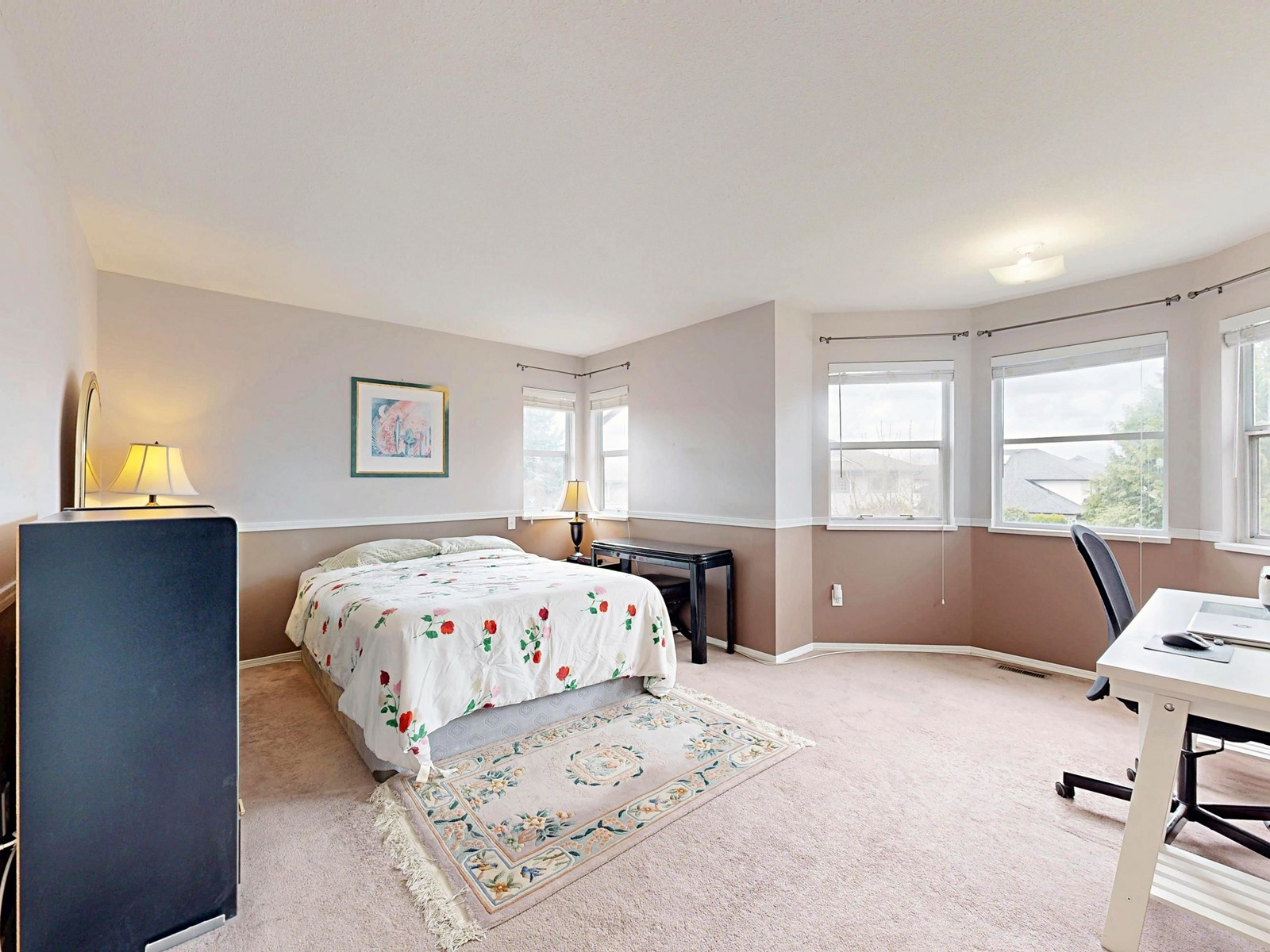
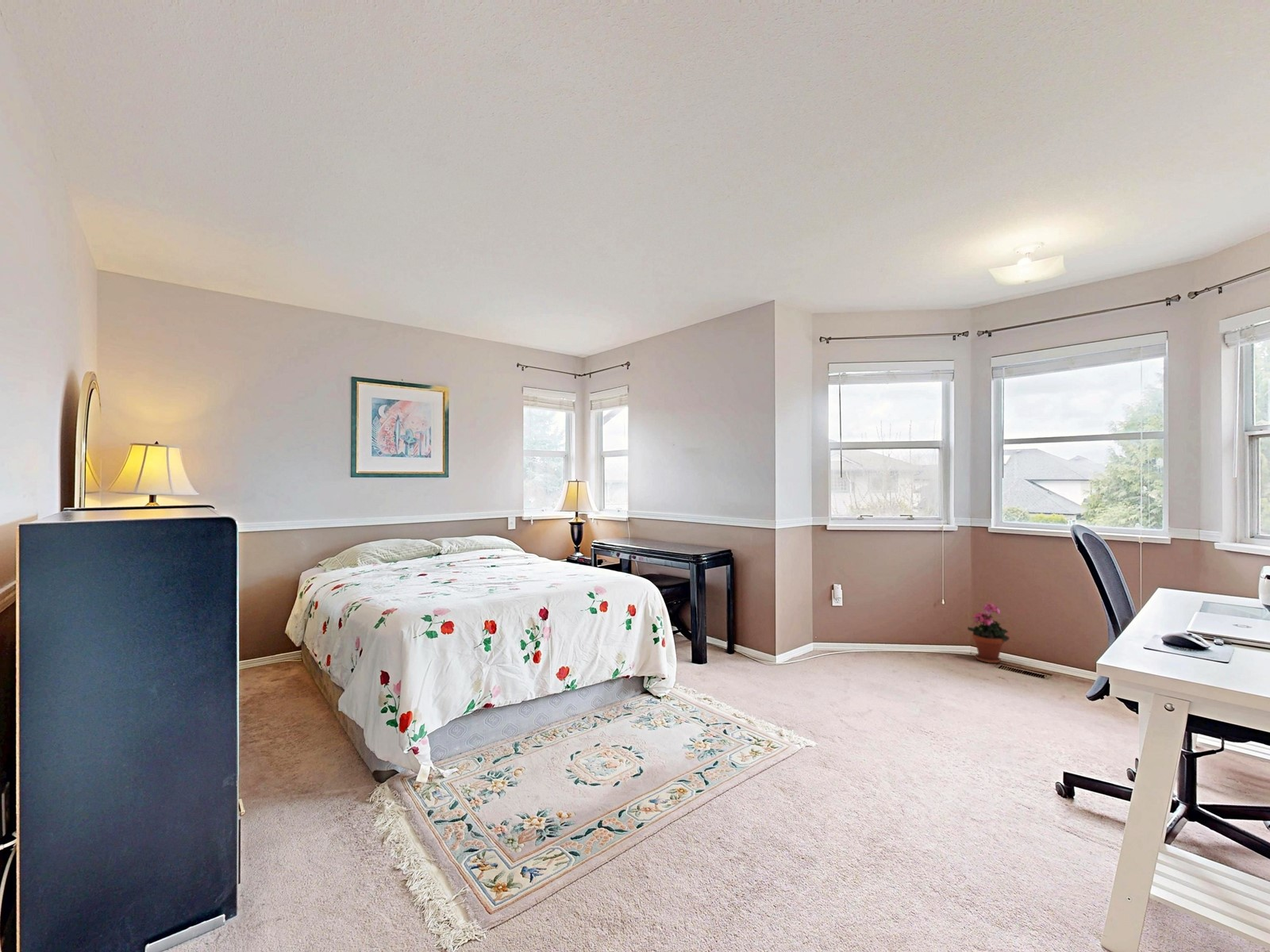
+ potted plant (987, 631)
